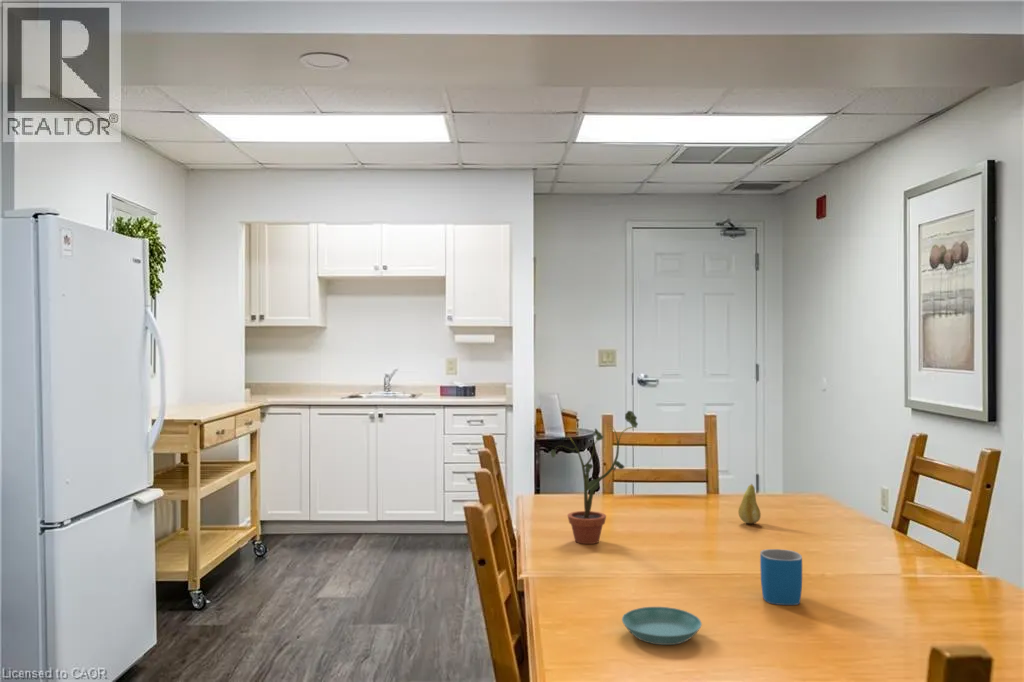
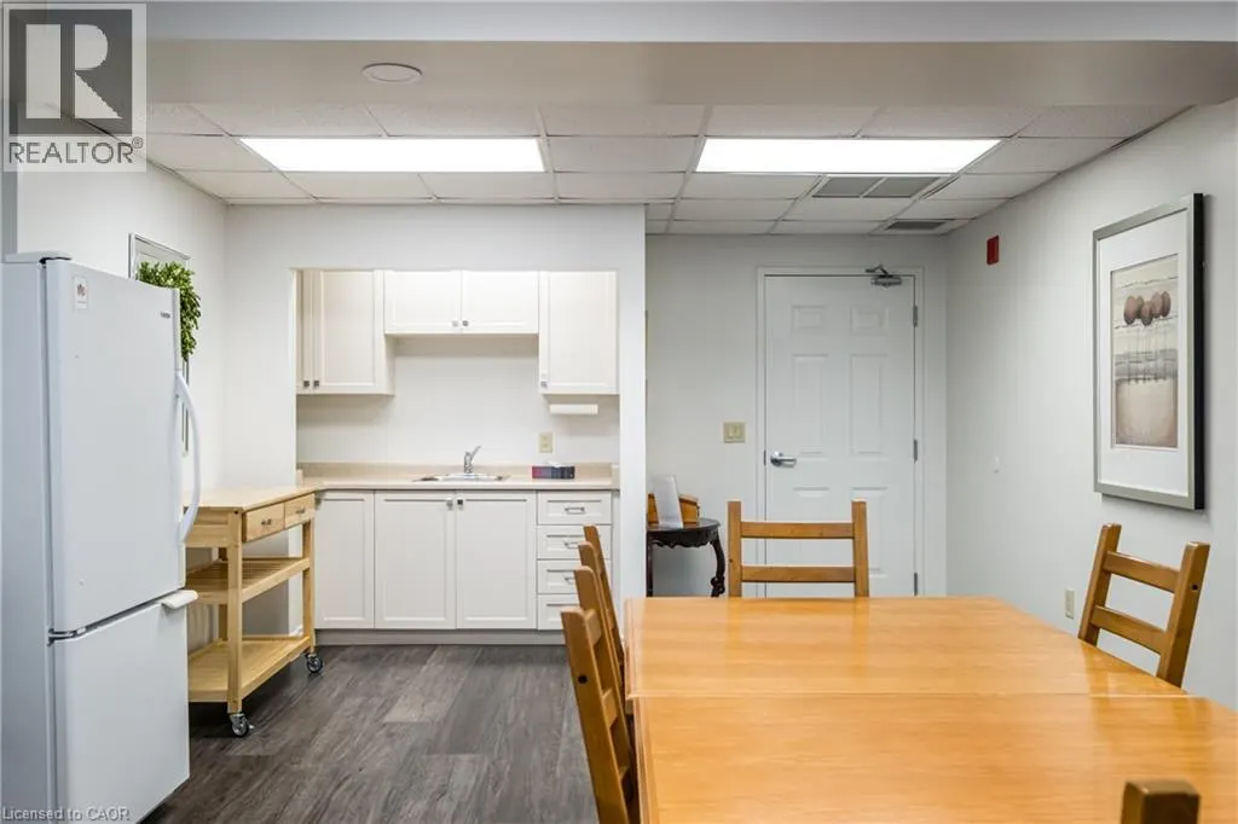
- saucer (661, 627)
- fruit (749, 503)
- mug (779, 574)
- potted plant (595, 479)
